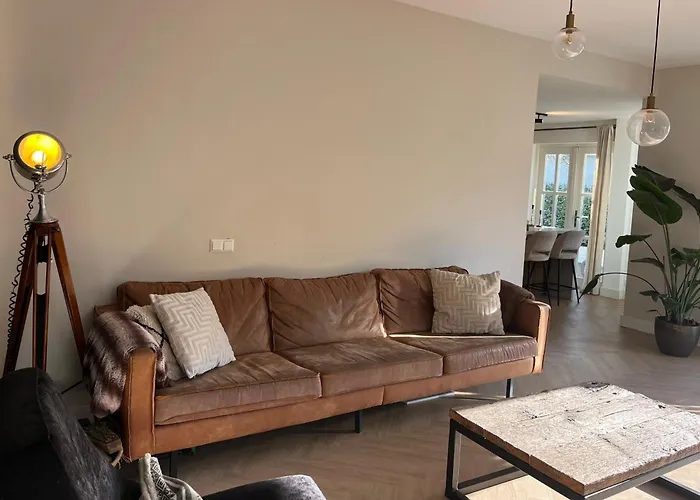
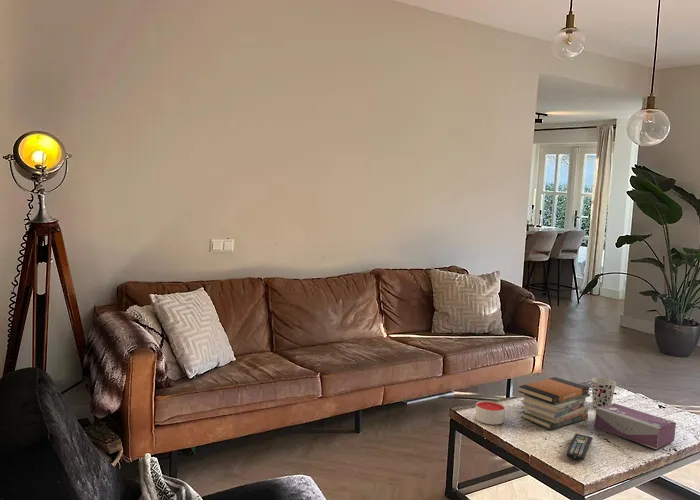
+ remote control (579, 446)
+ cup (602, 393)
+ book stack (553, 402)
+ tissue box (634, 424)
+ candle (490, 411)
